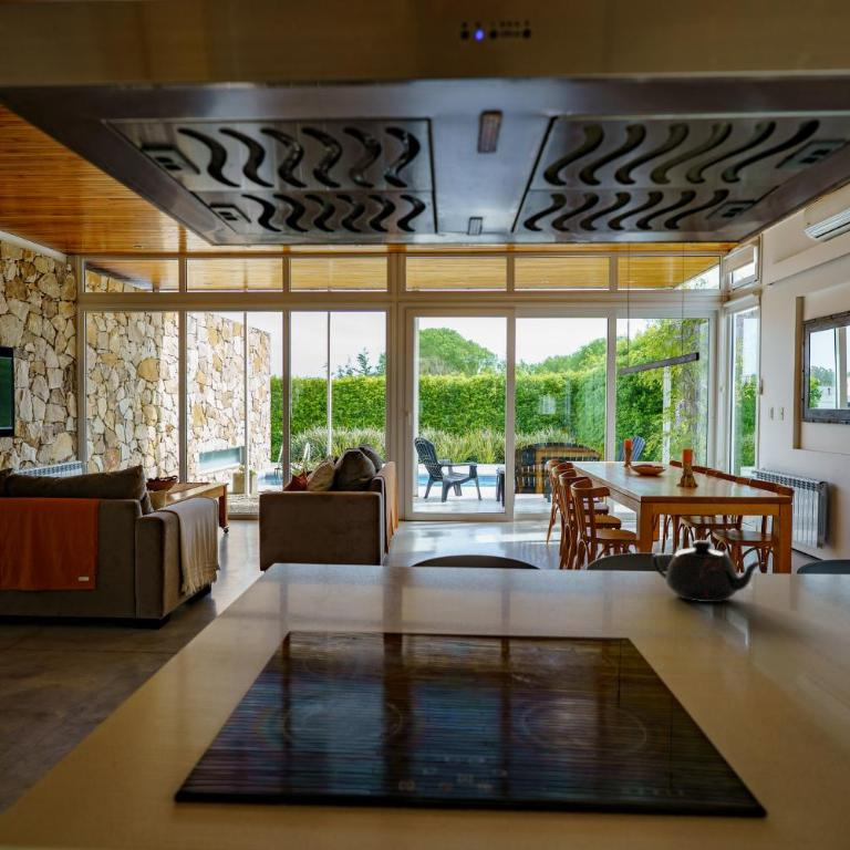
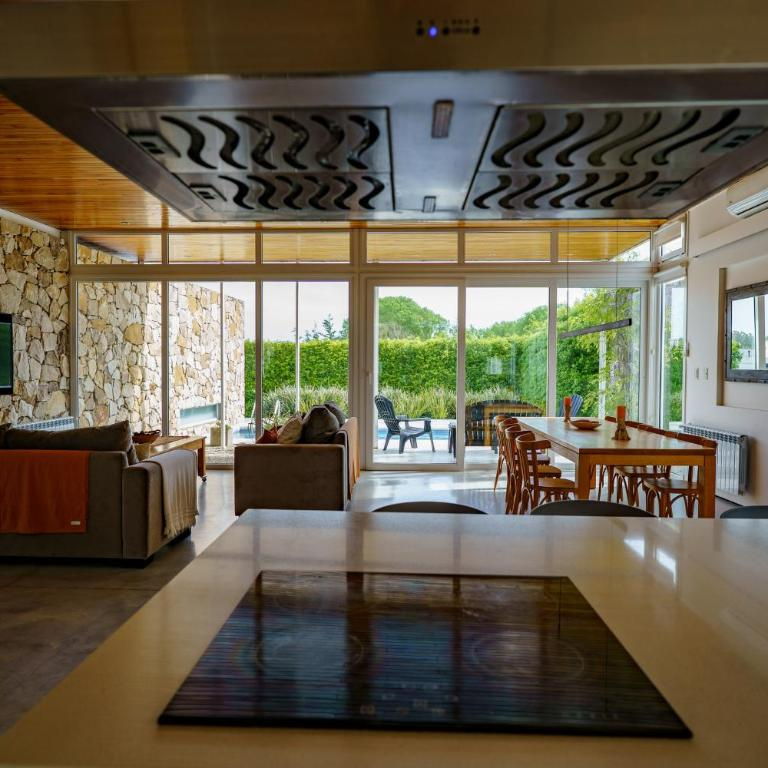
- teapot (705, 569)
